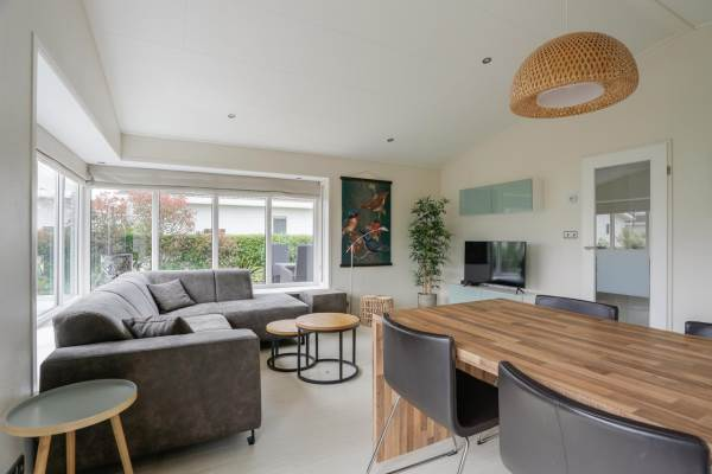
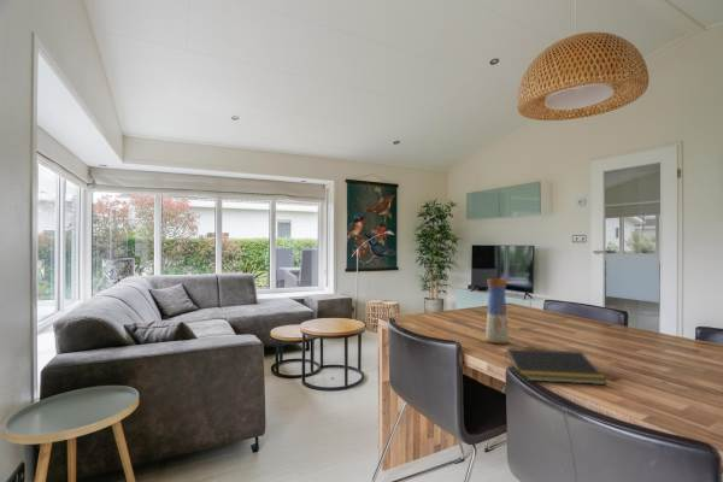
+ vase (496, 310)
+ notepad (552, 364)
